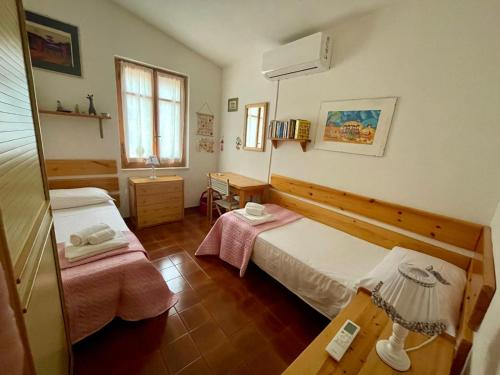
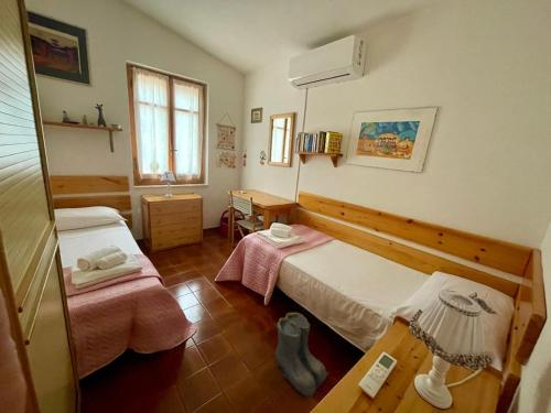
+ boots (300, 349)
